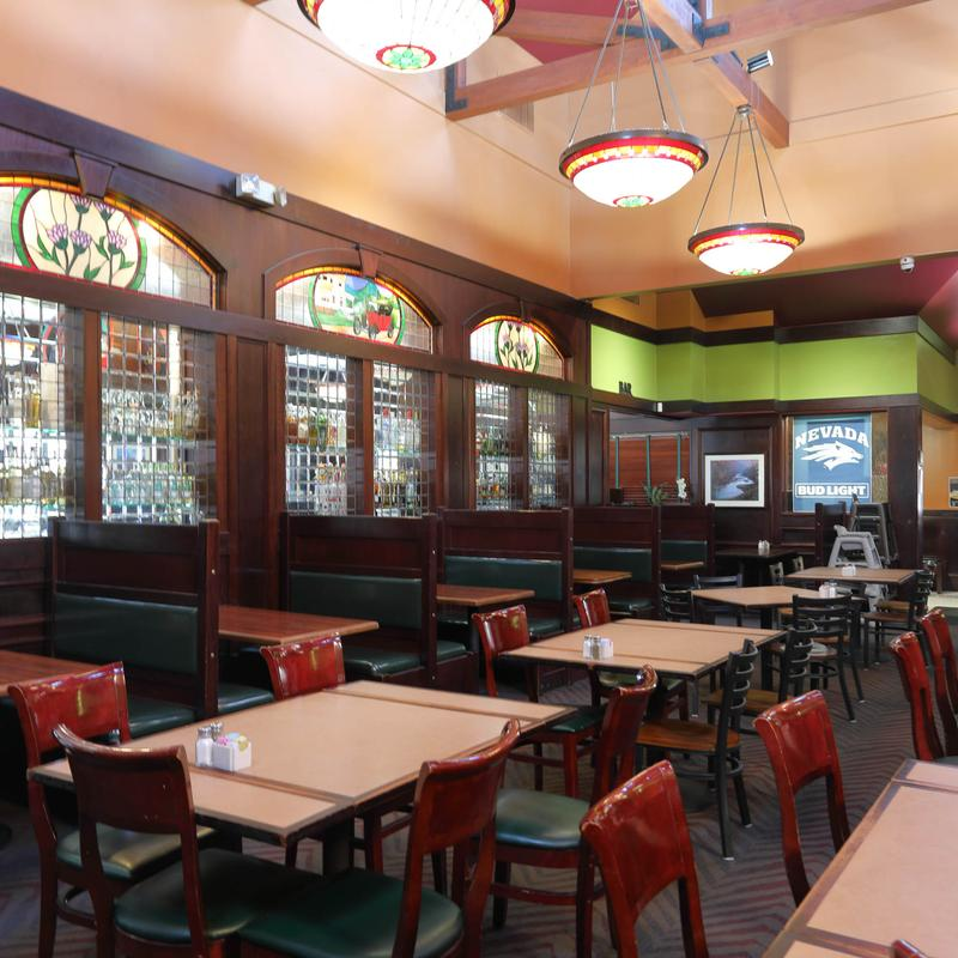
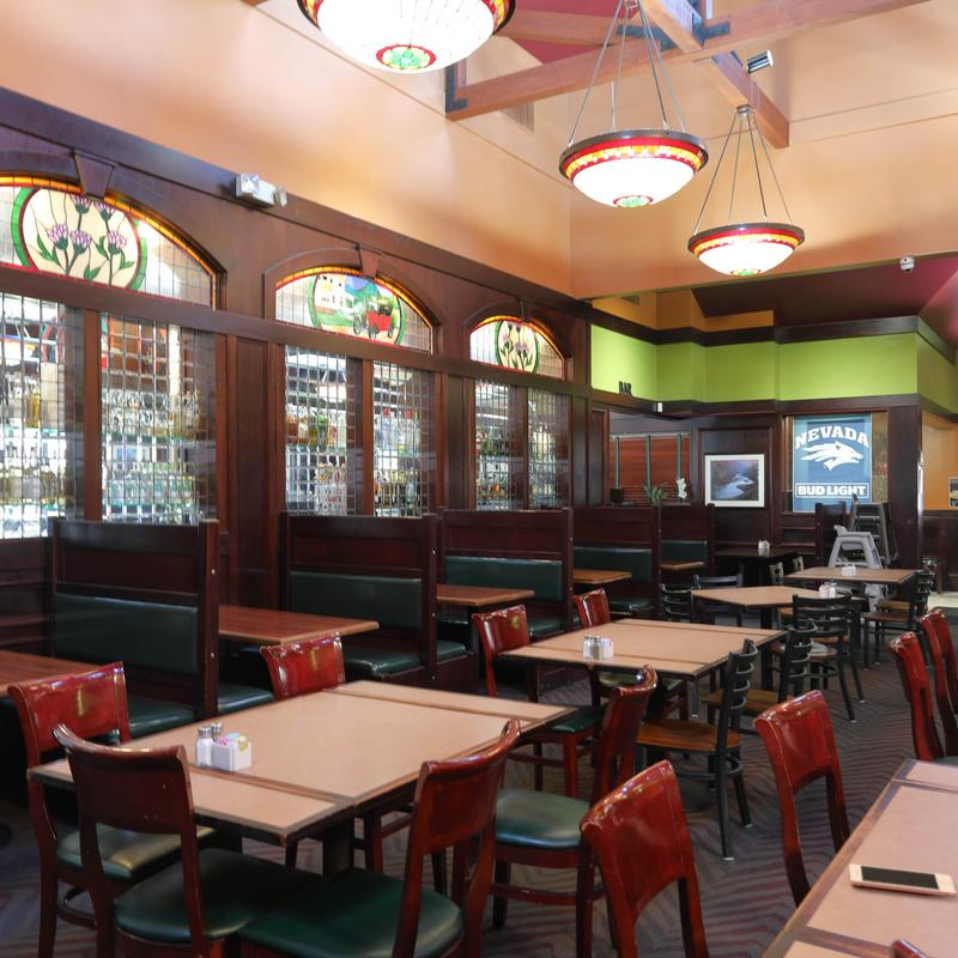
+ cell phone (901, 879)
